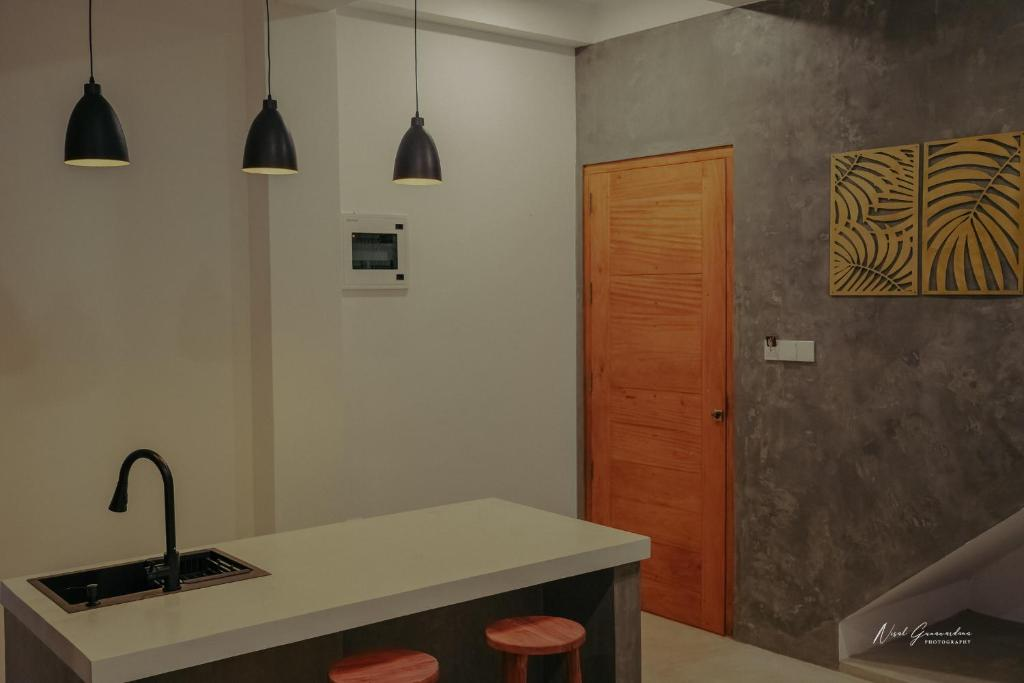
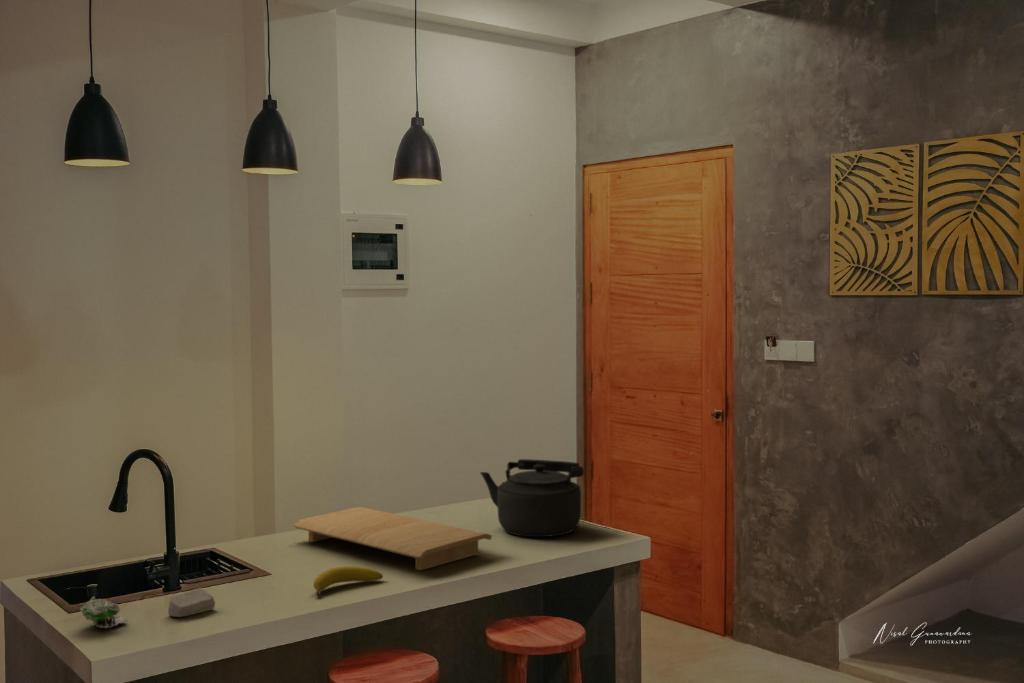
+ fruit (344, 577)
+ sponge (103, 608)
+ soap bar (190, 602)
+ cutting board (390, 537)
+ kettle (537, 496)
